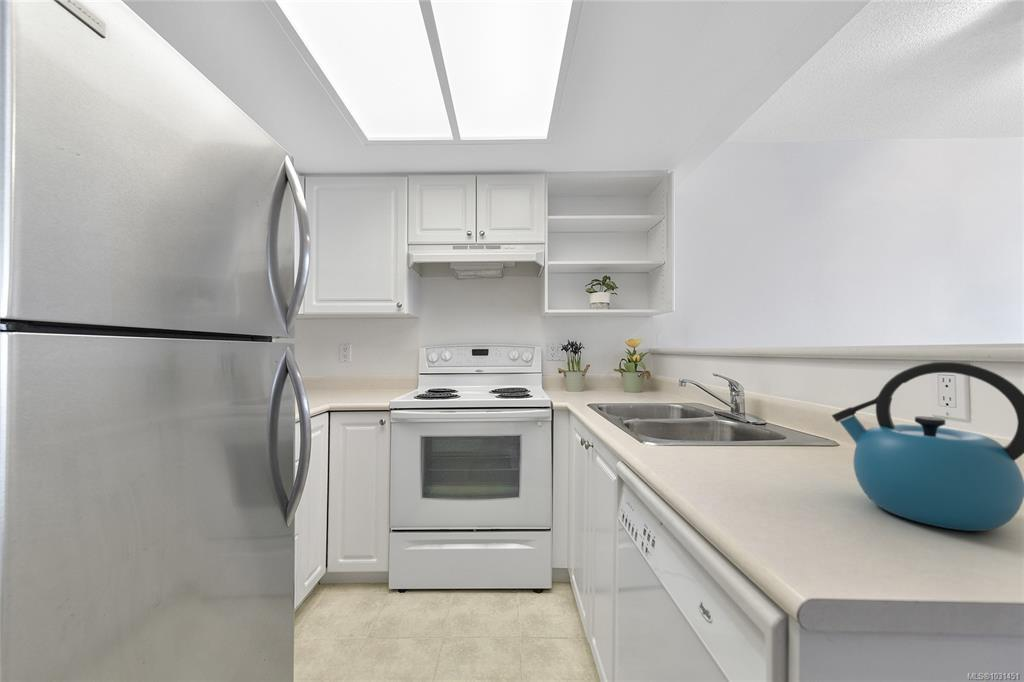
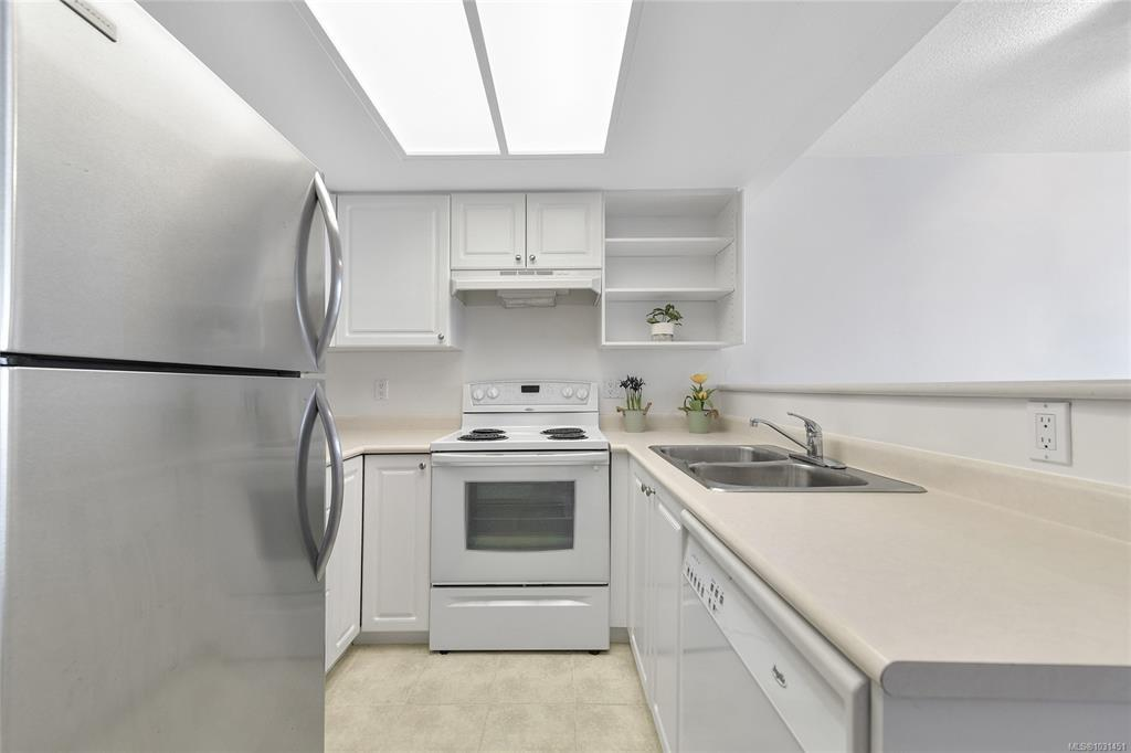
- kettle (920, 436)
